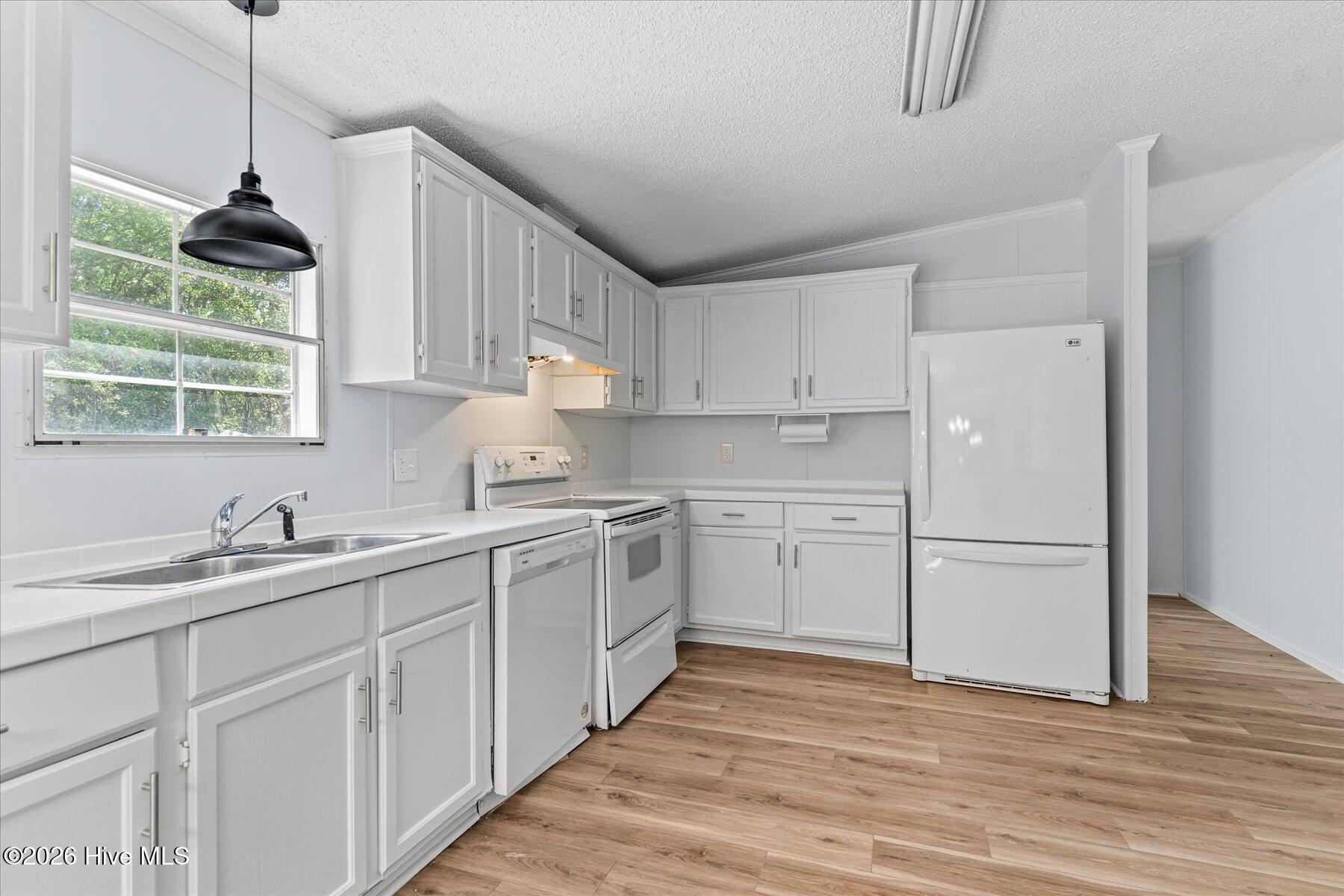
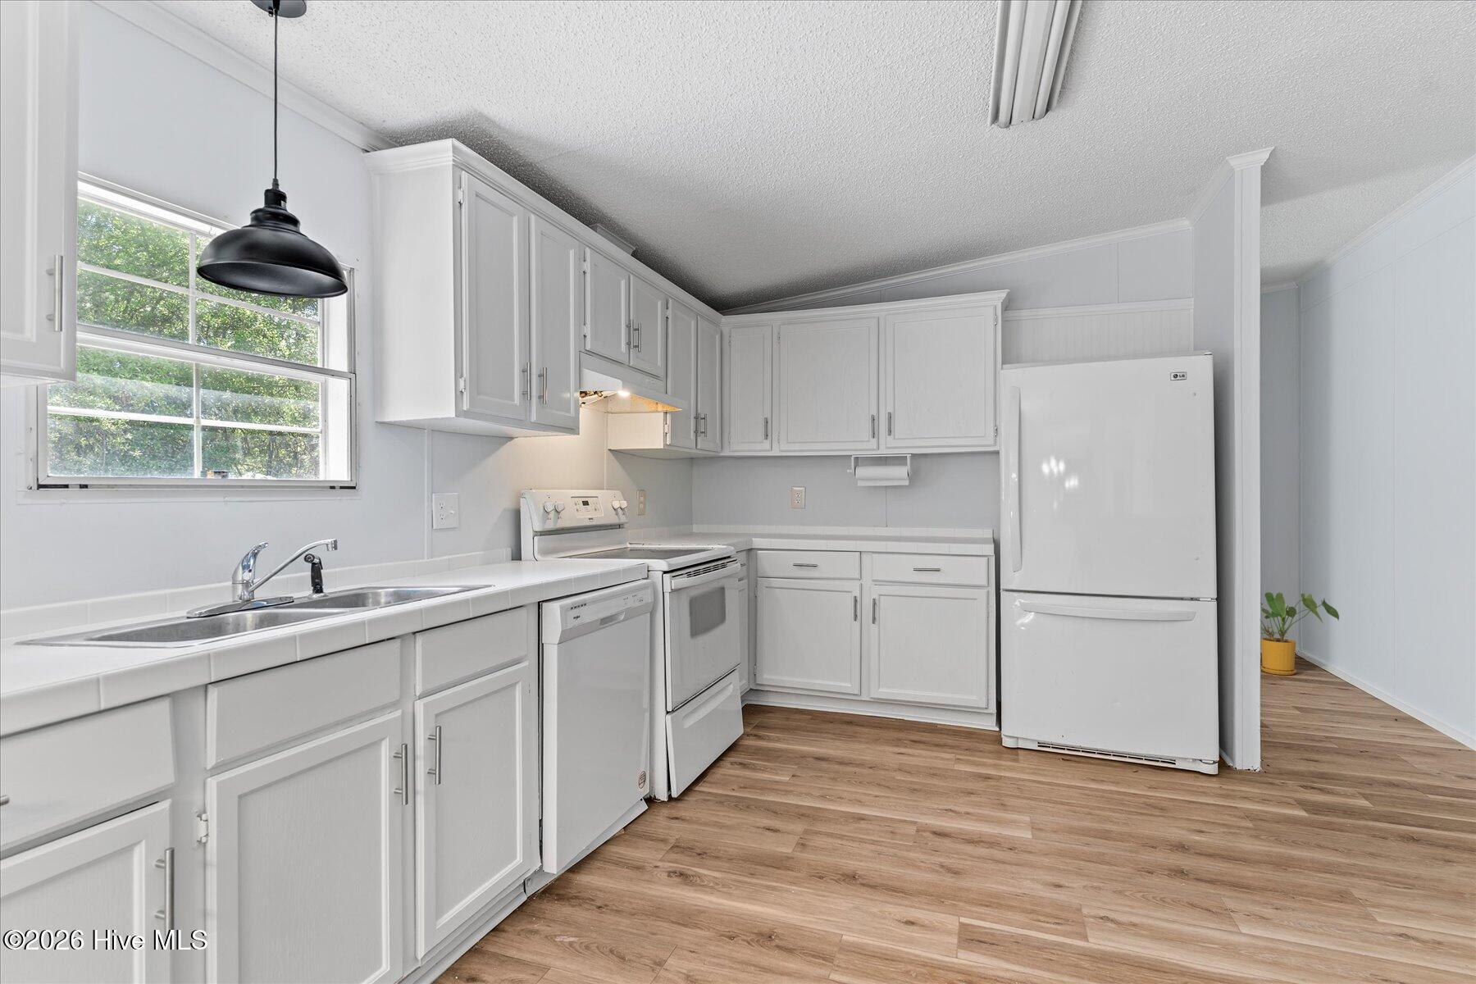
+ house plant (1281, 631)
